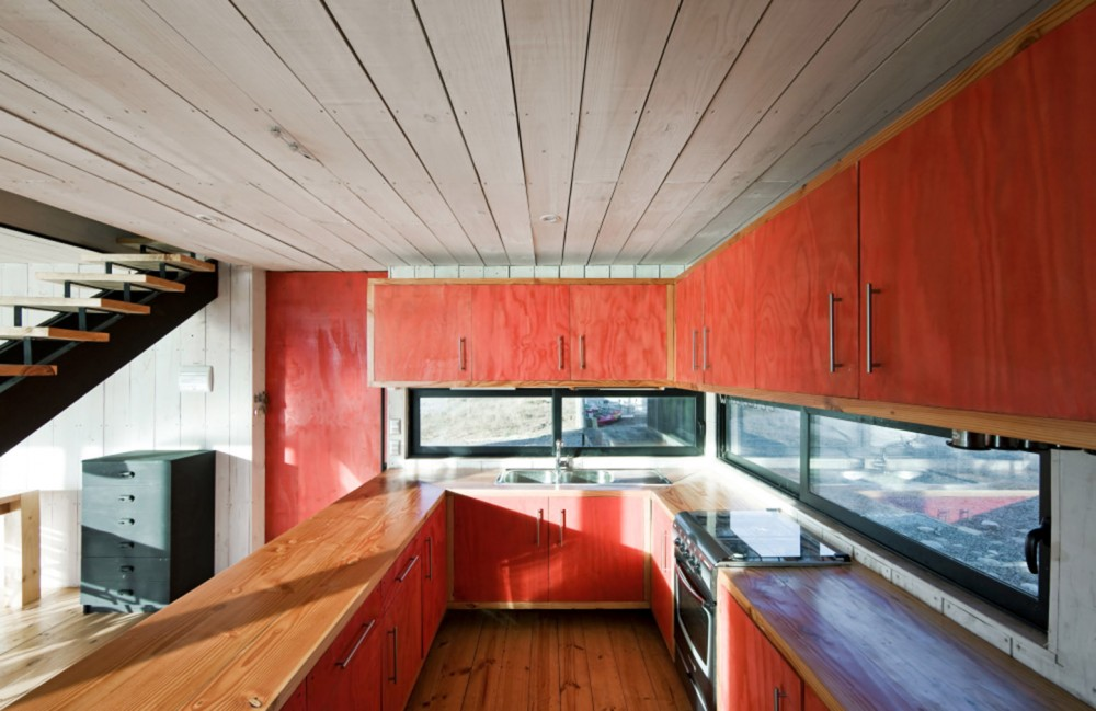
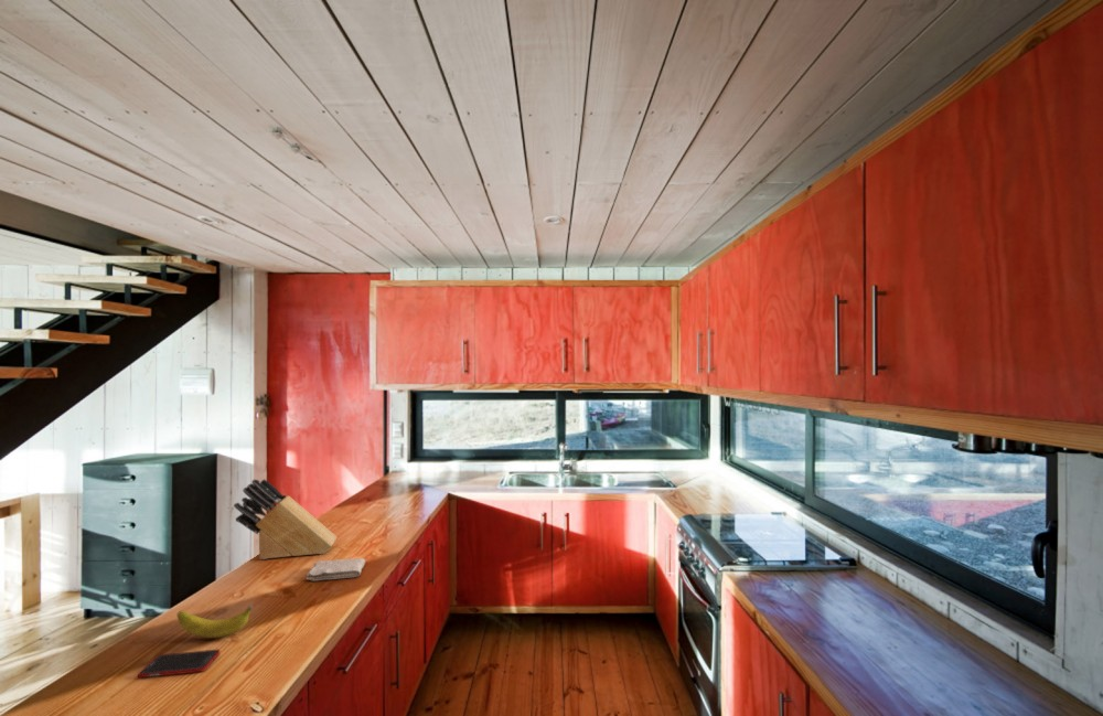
+ cell phone (180, 663)
+ washcloth (336, 568)
+ banana (215, 622)
+ knife block (287, 514)
